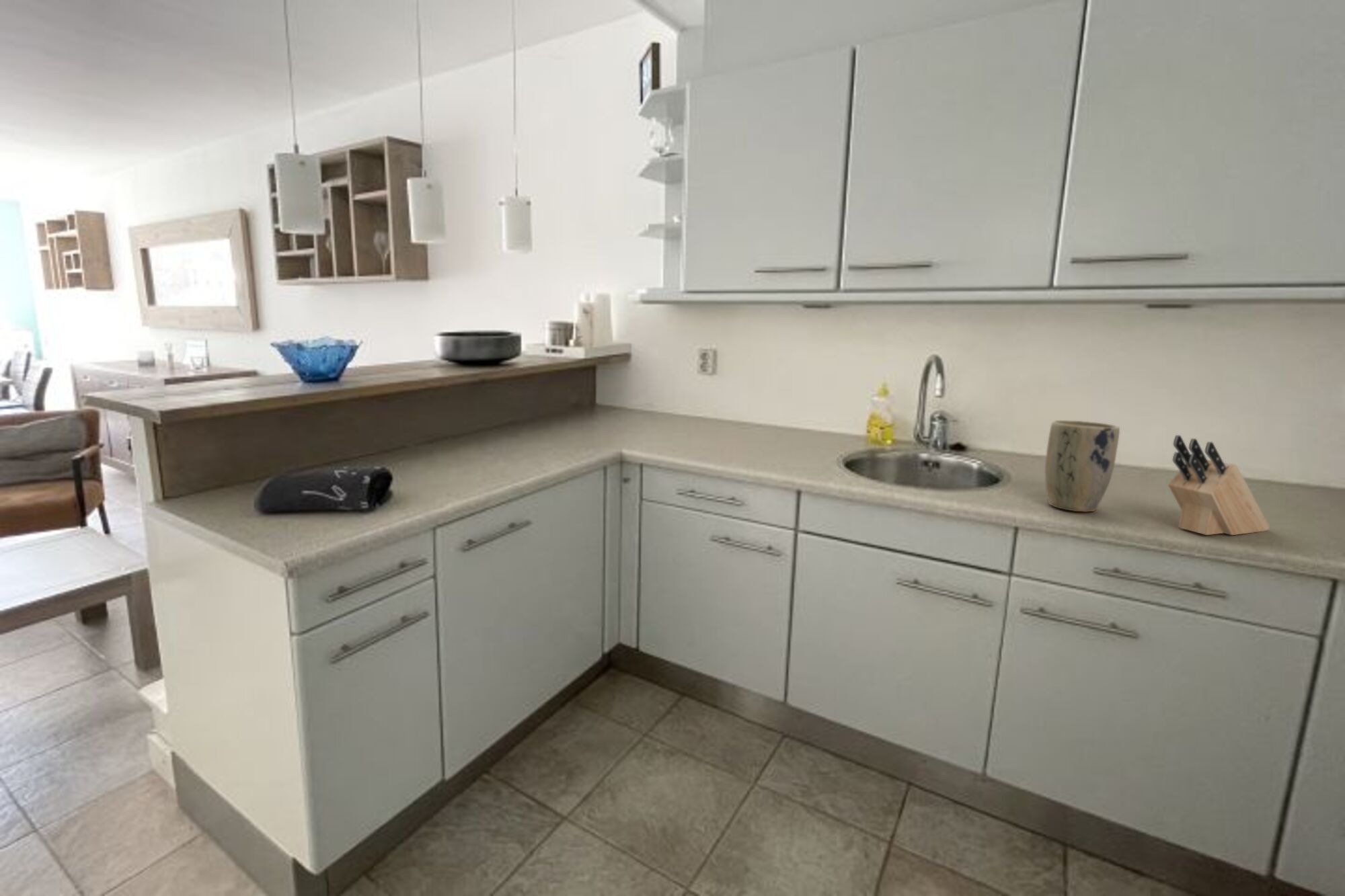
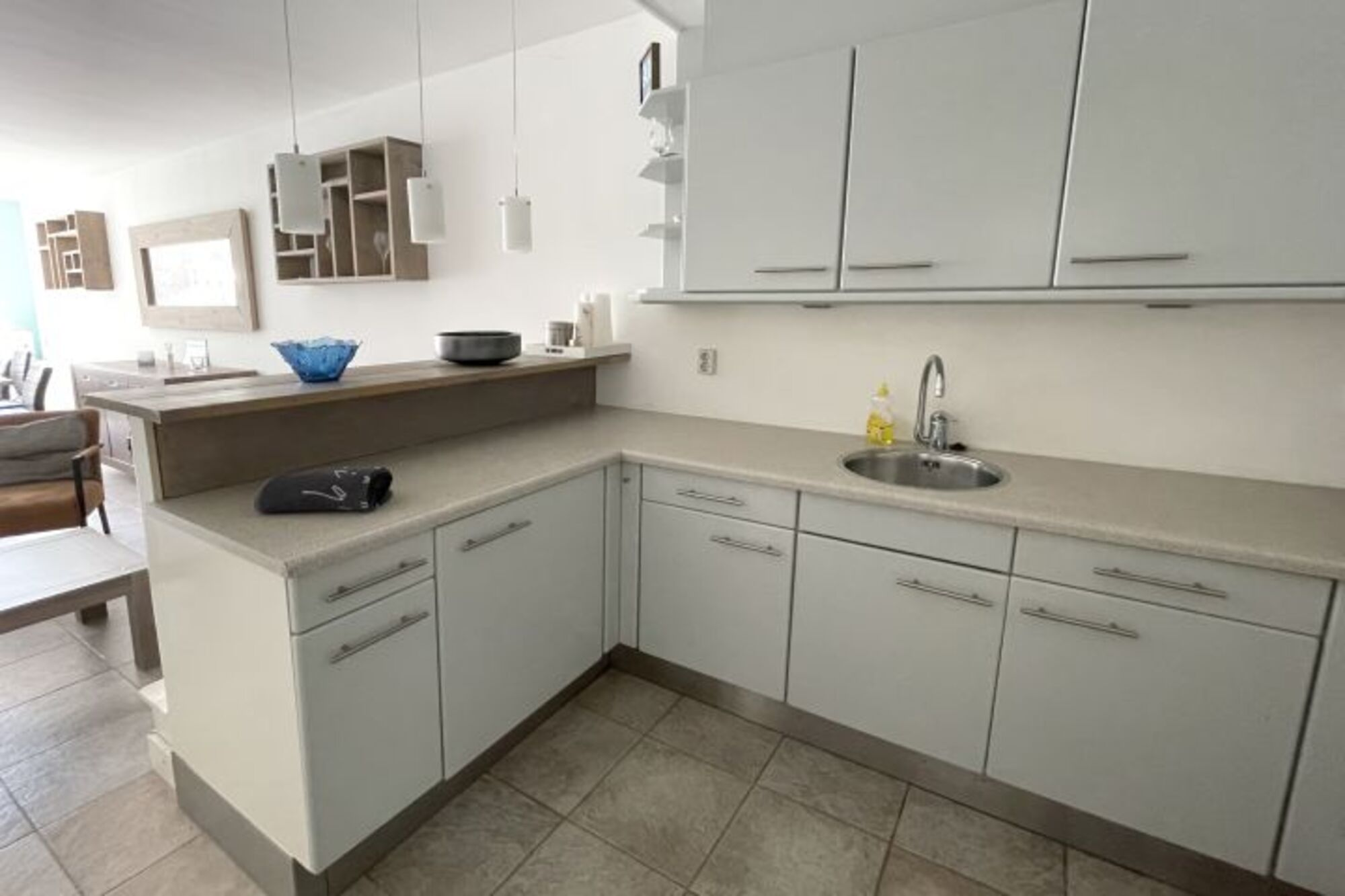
- knife block (1217, 483)
- plant pot (1078, 465)
